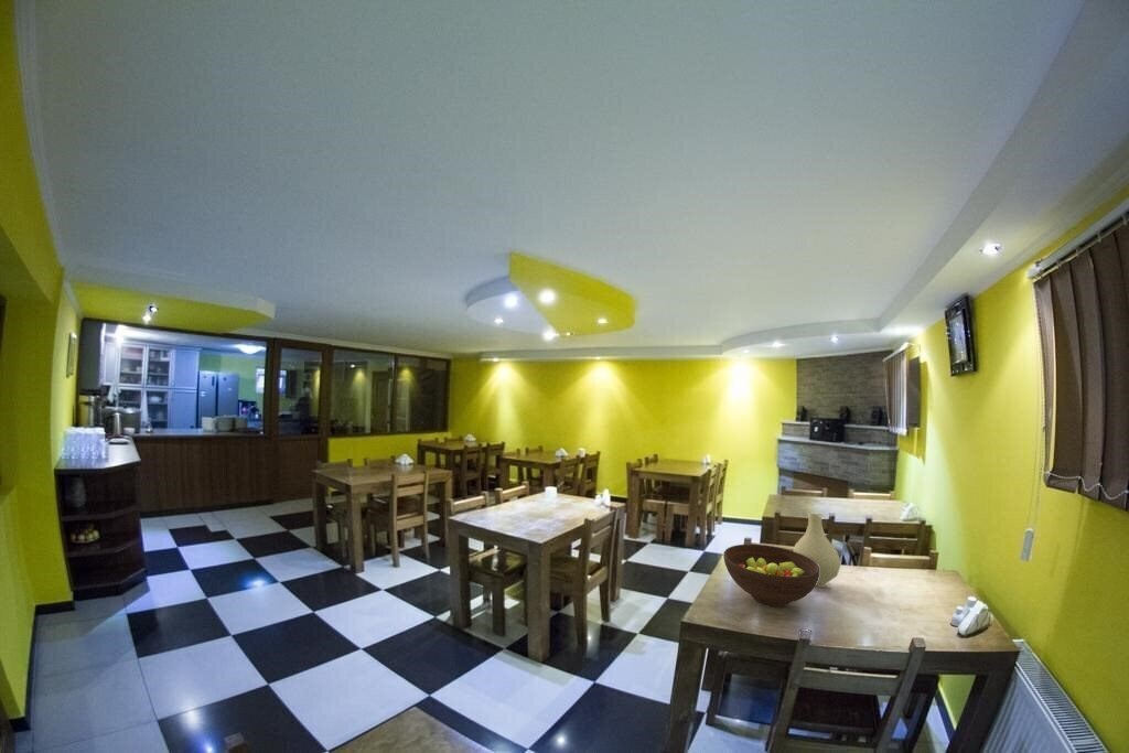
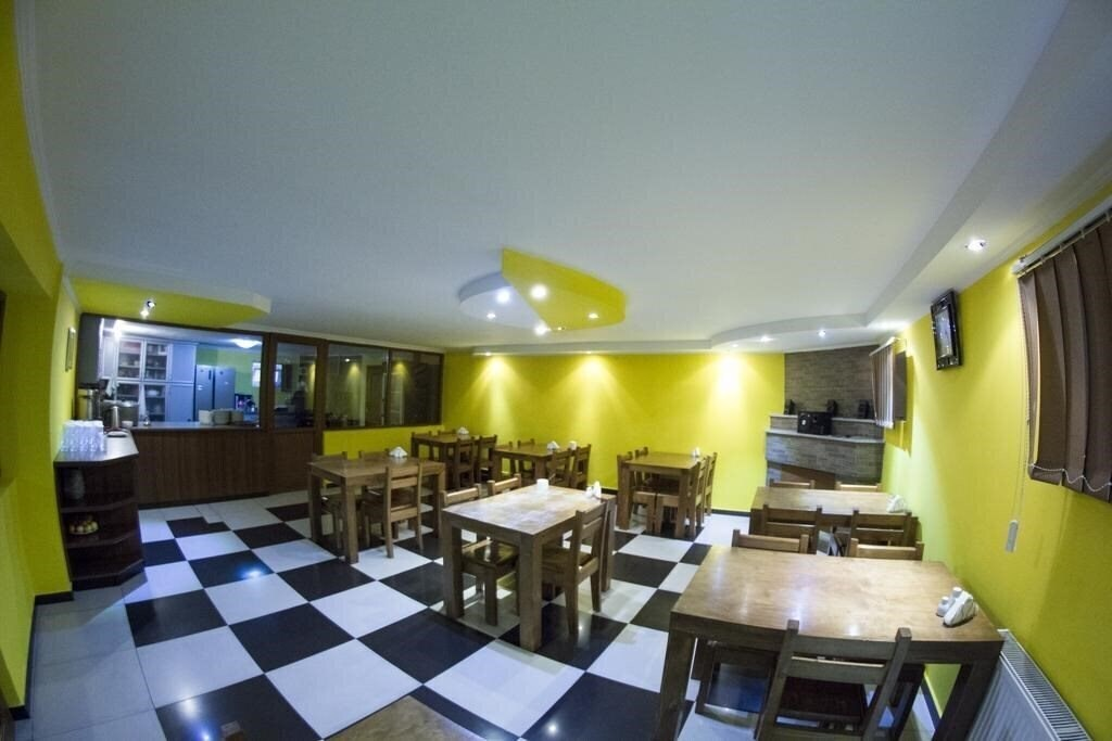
- fruit bowl (770, 579)
- vase (815, 549)
